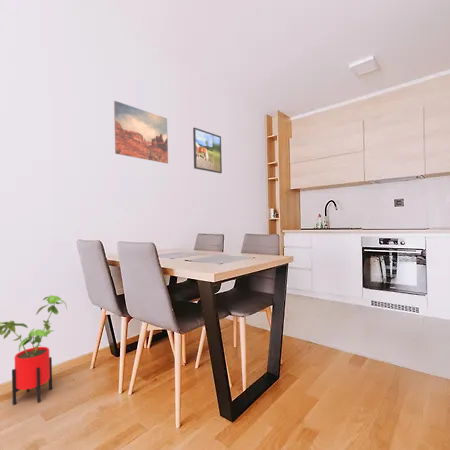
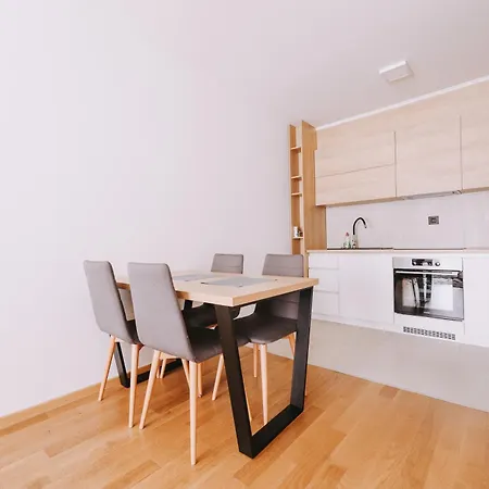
- wall art (143, 134)
- house plant (37, 346)
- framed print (208, 151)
